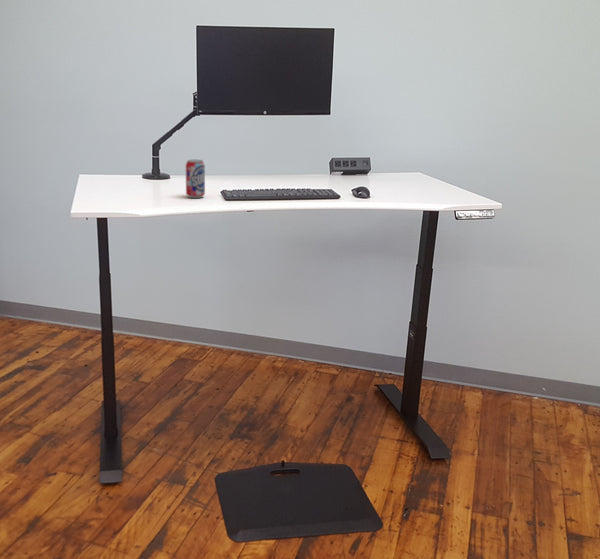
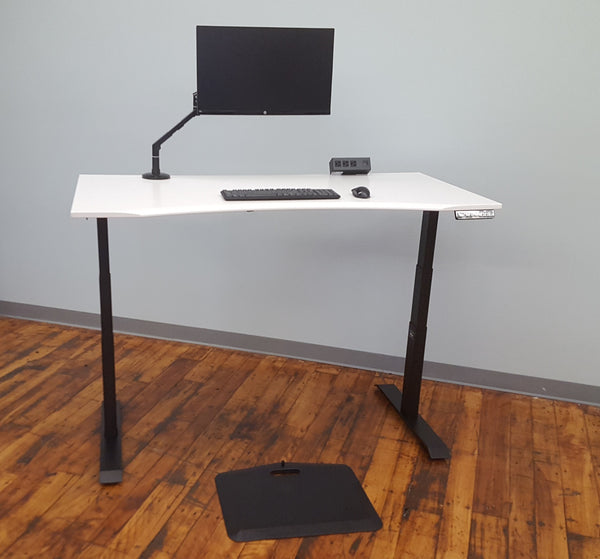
- beverage can (195, 178)
